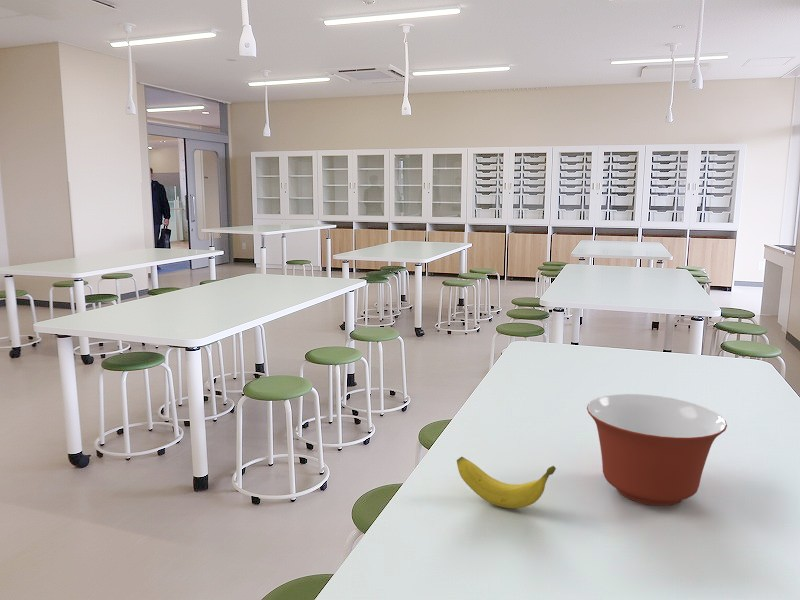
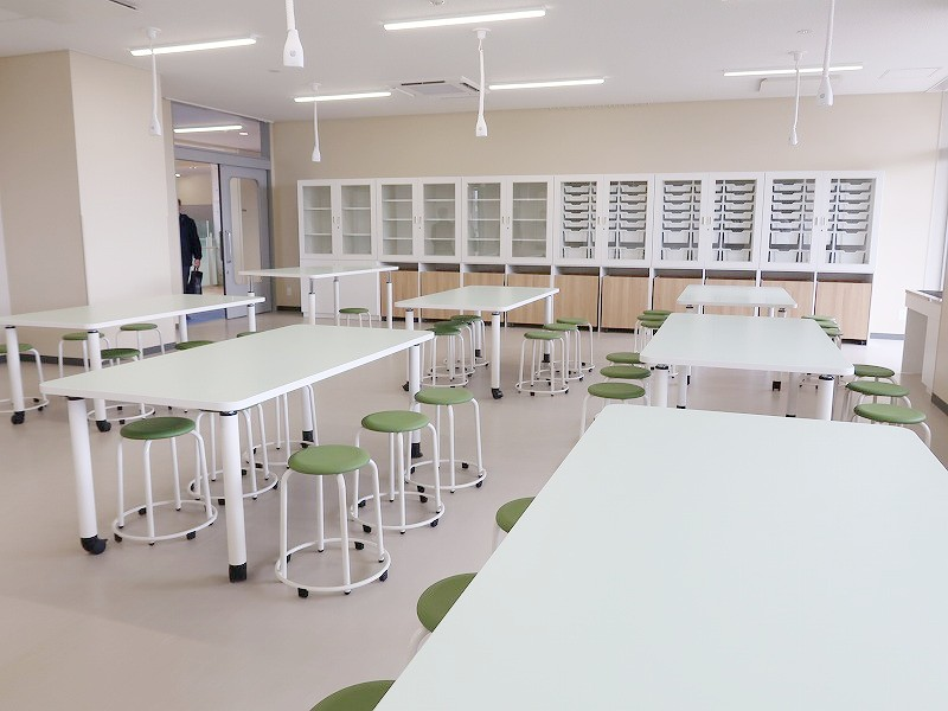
- mixing bowl (651, 452)
- banana (502, 482)
